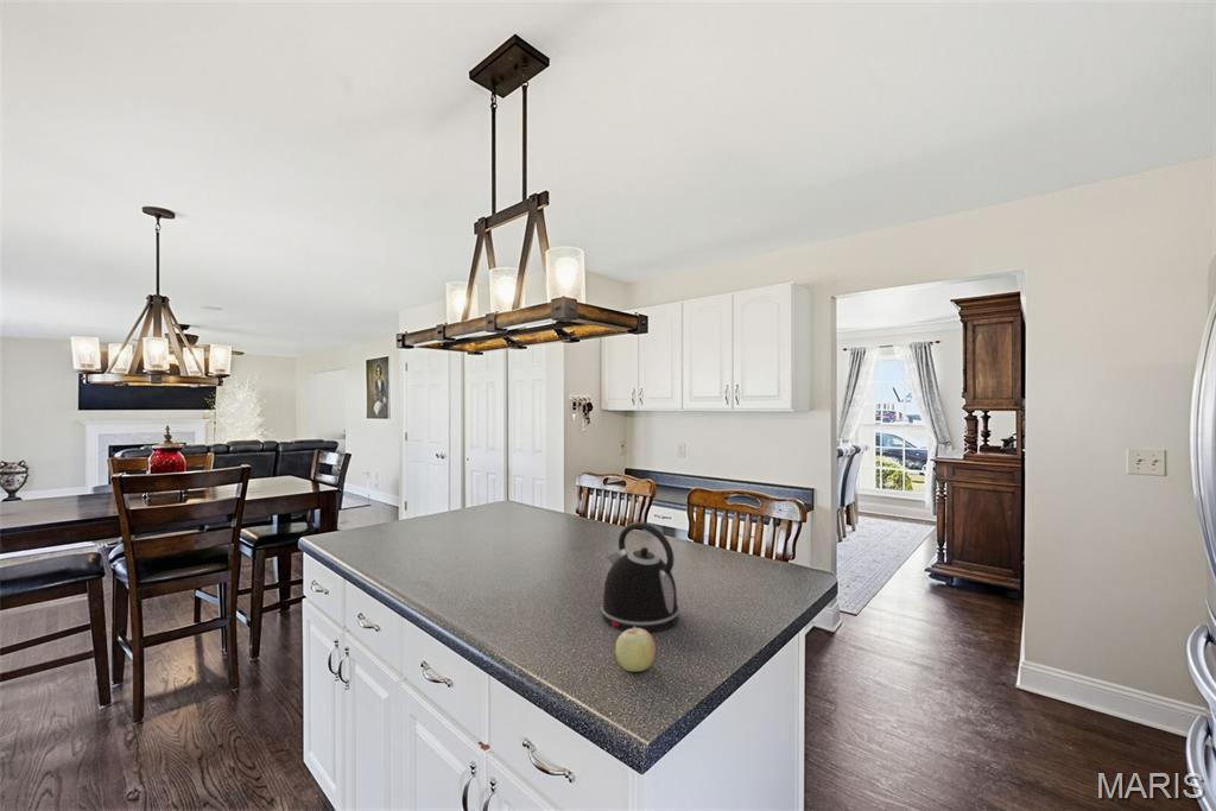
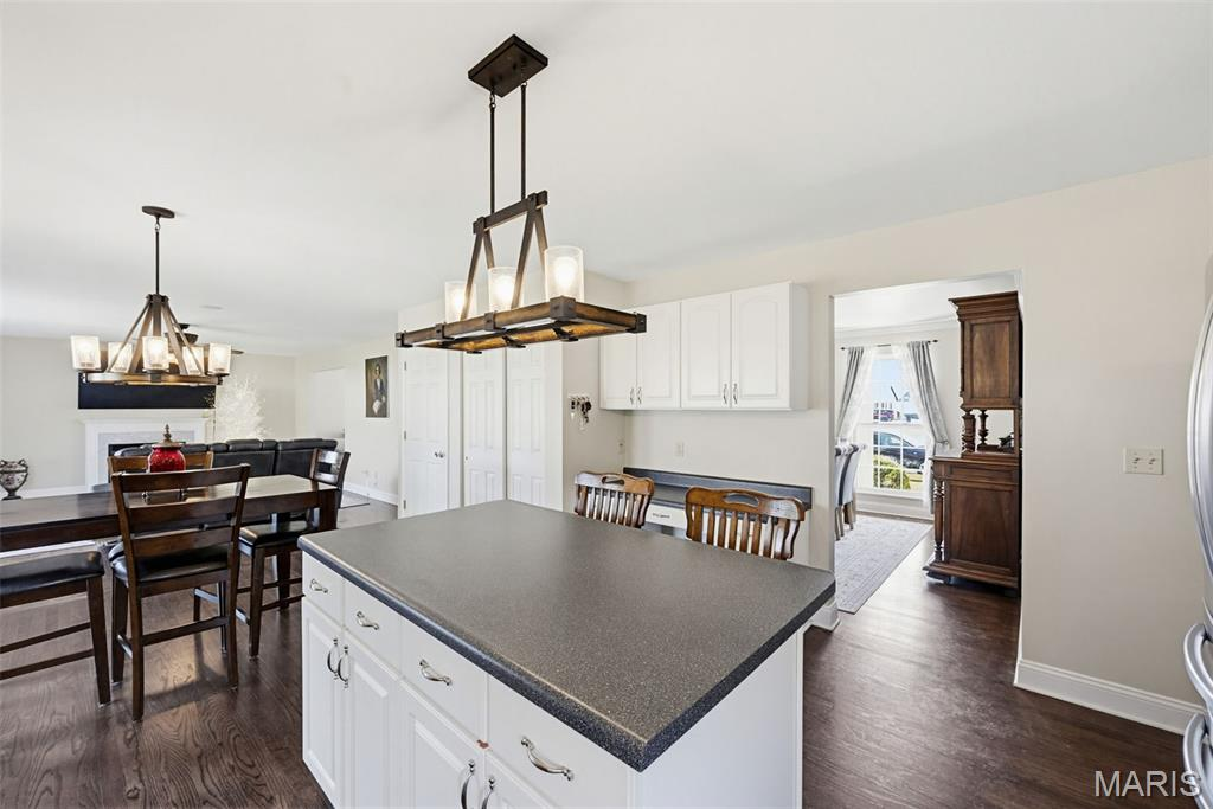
- kettle (640, 569)
- fruit (635, 646)
